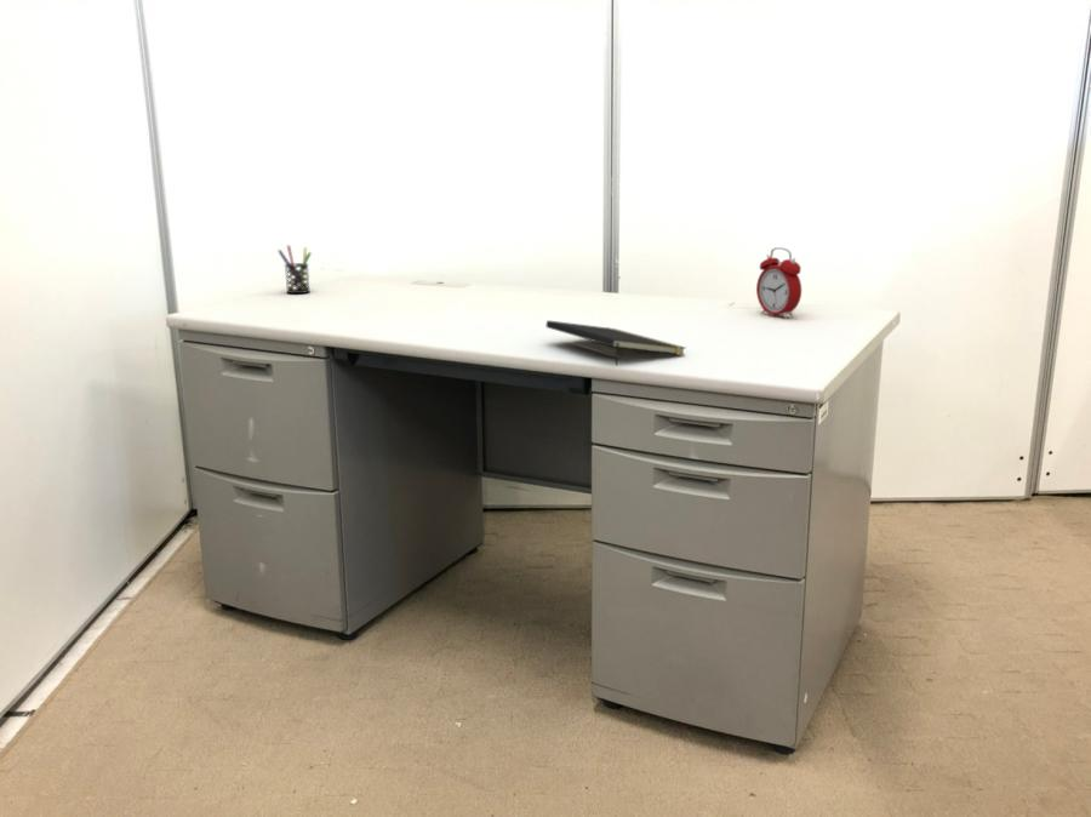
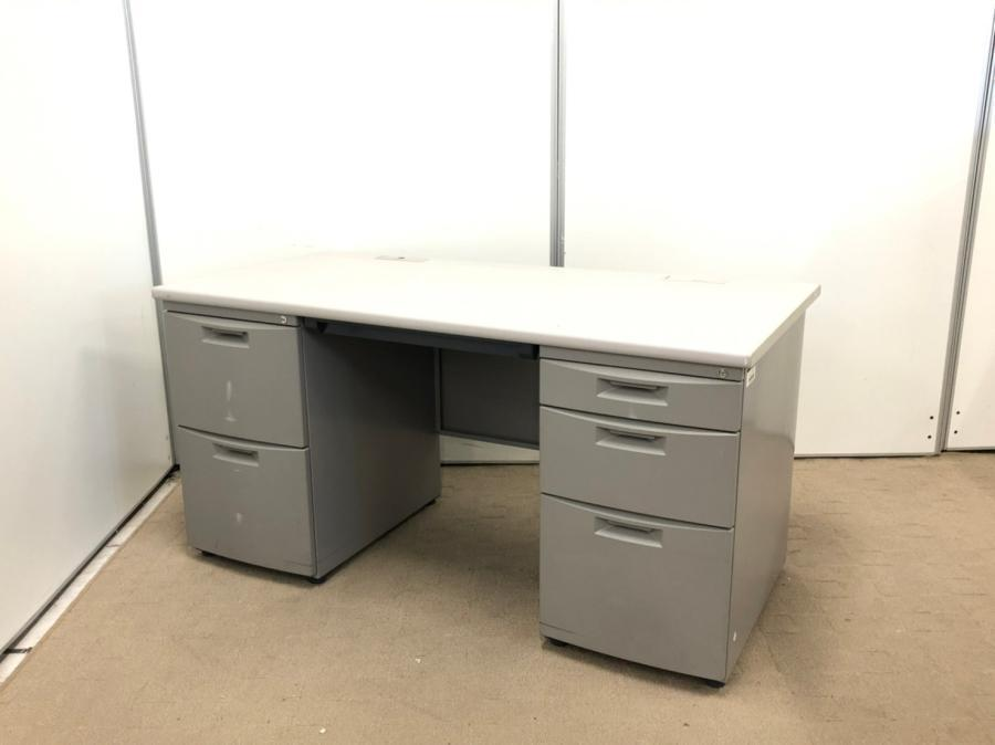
- alarm clock (778, 281)
- notepad (613, 337)
- pen holder (297, 269)
